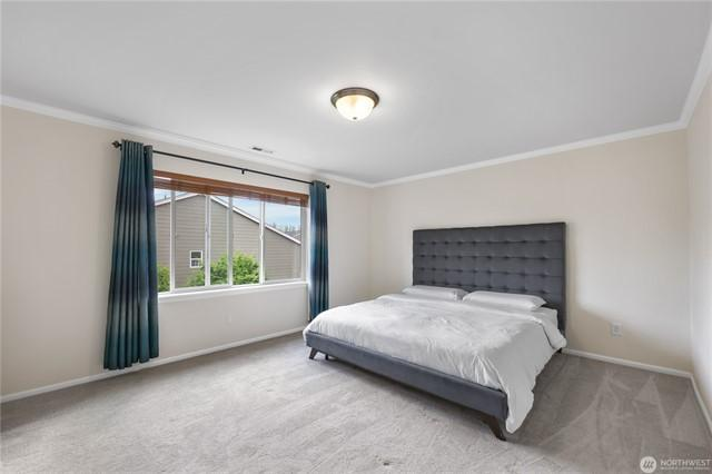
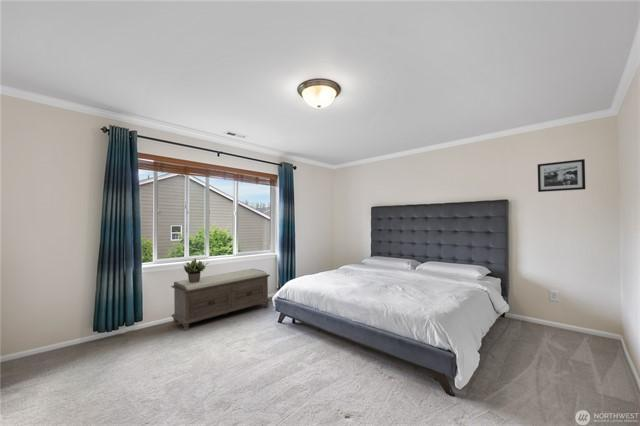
+ potted plant (197, 269)
+ bench (224, 295)
+ picture frame (560, 176)
